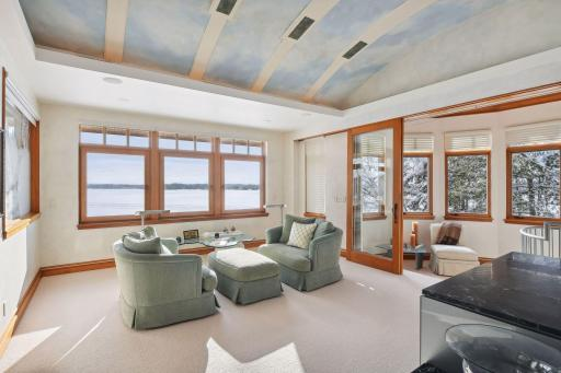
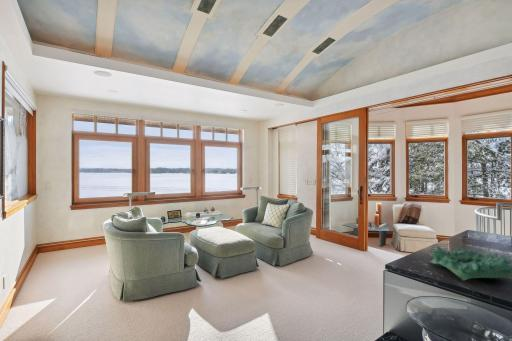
+ decorative bowl (468, 262)
